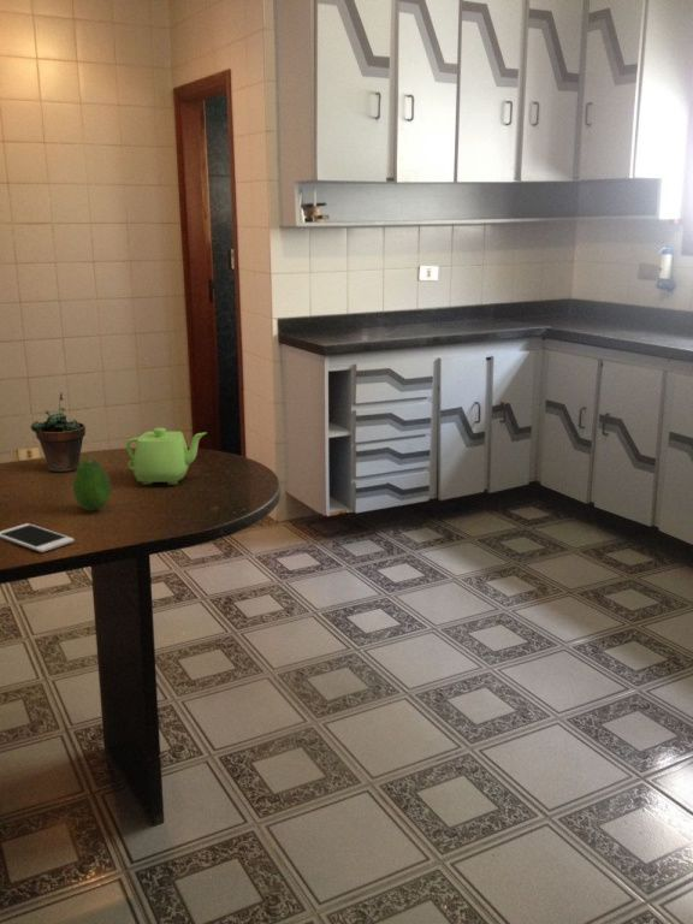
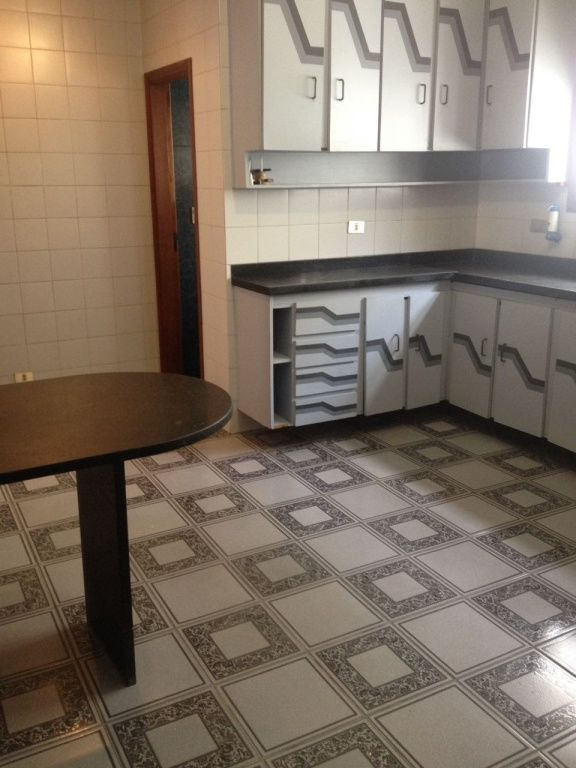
- fruit (91, 484)
- cell phone (34, 537)
- succulent plant (60, 430)
- teapot (167, 454)
